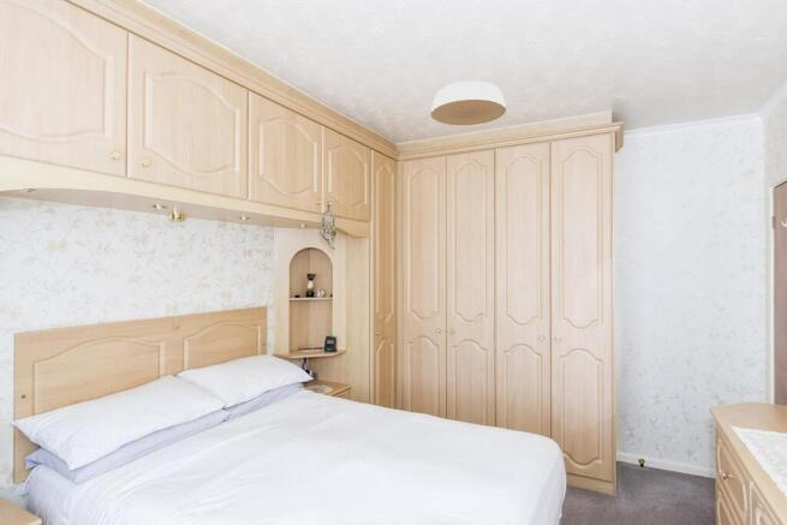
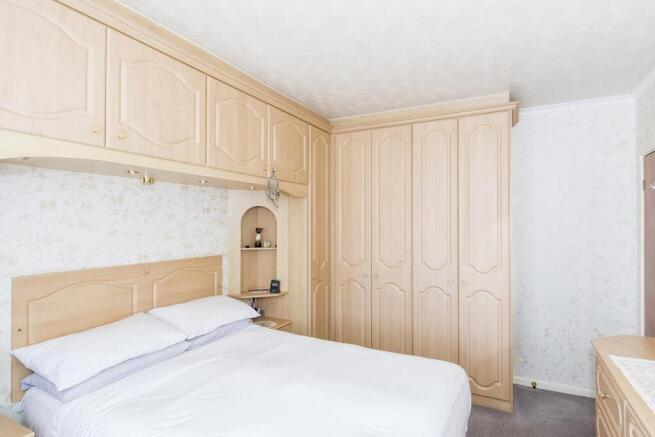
- ceiling light (467, 102)
